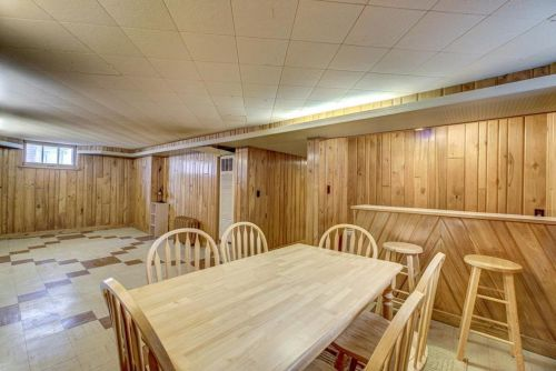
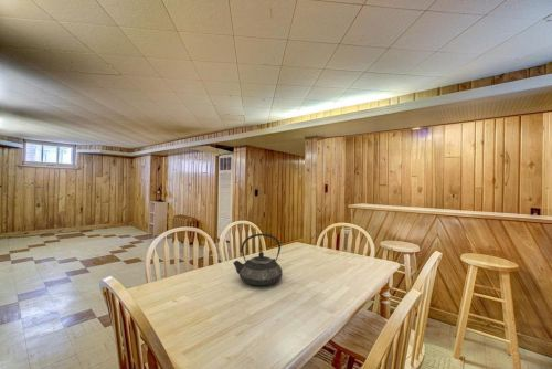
+ teapot (257, 256)
